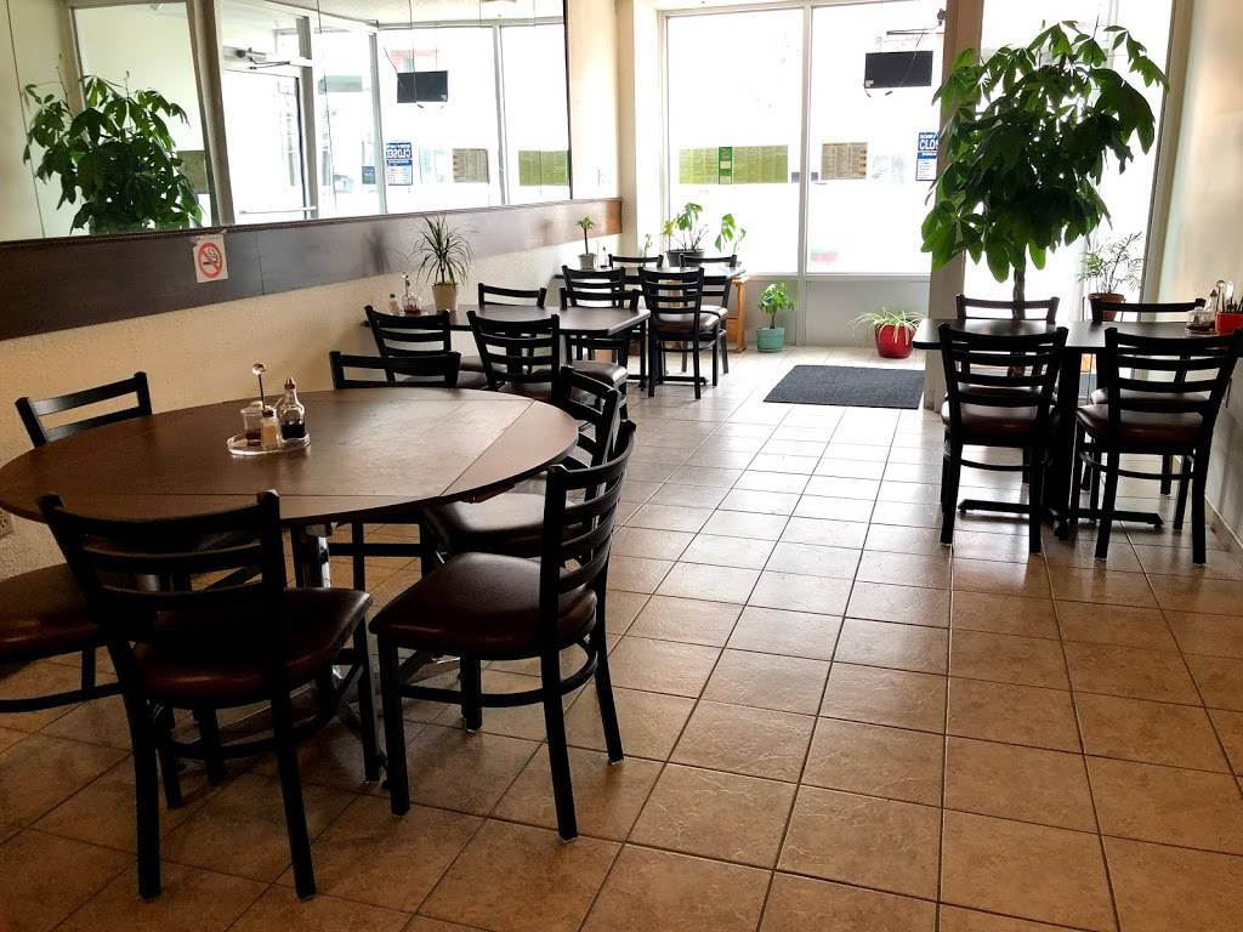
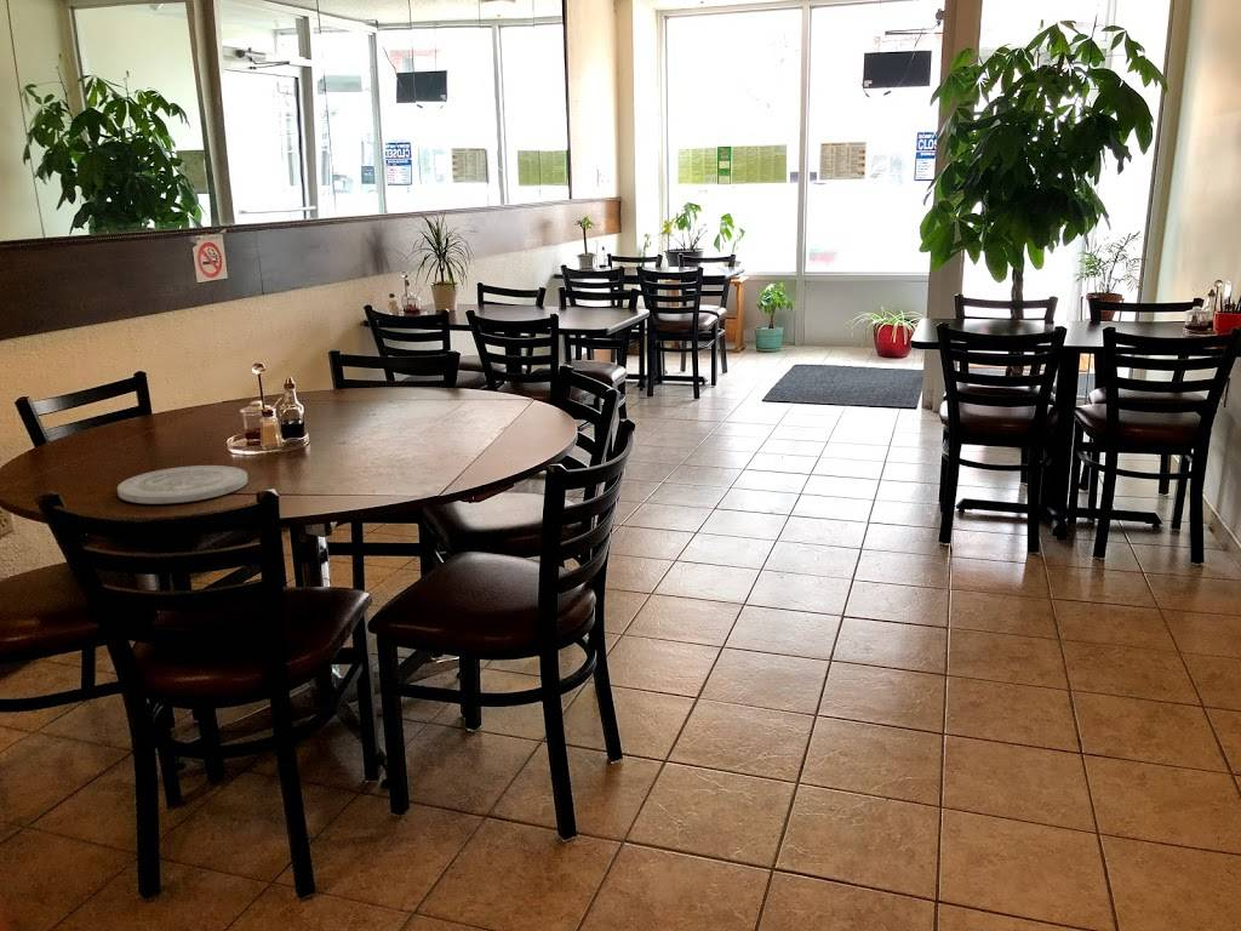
+ plate (183, 482)
